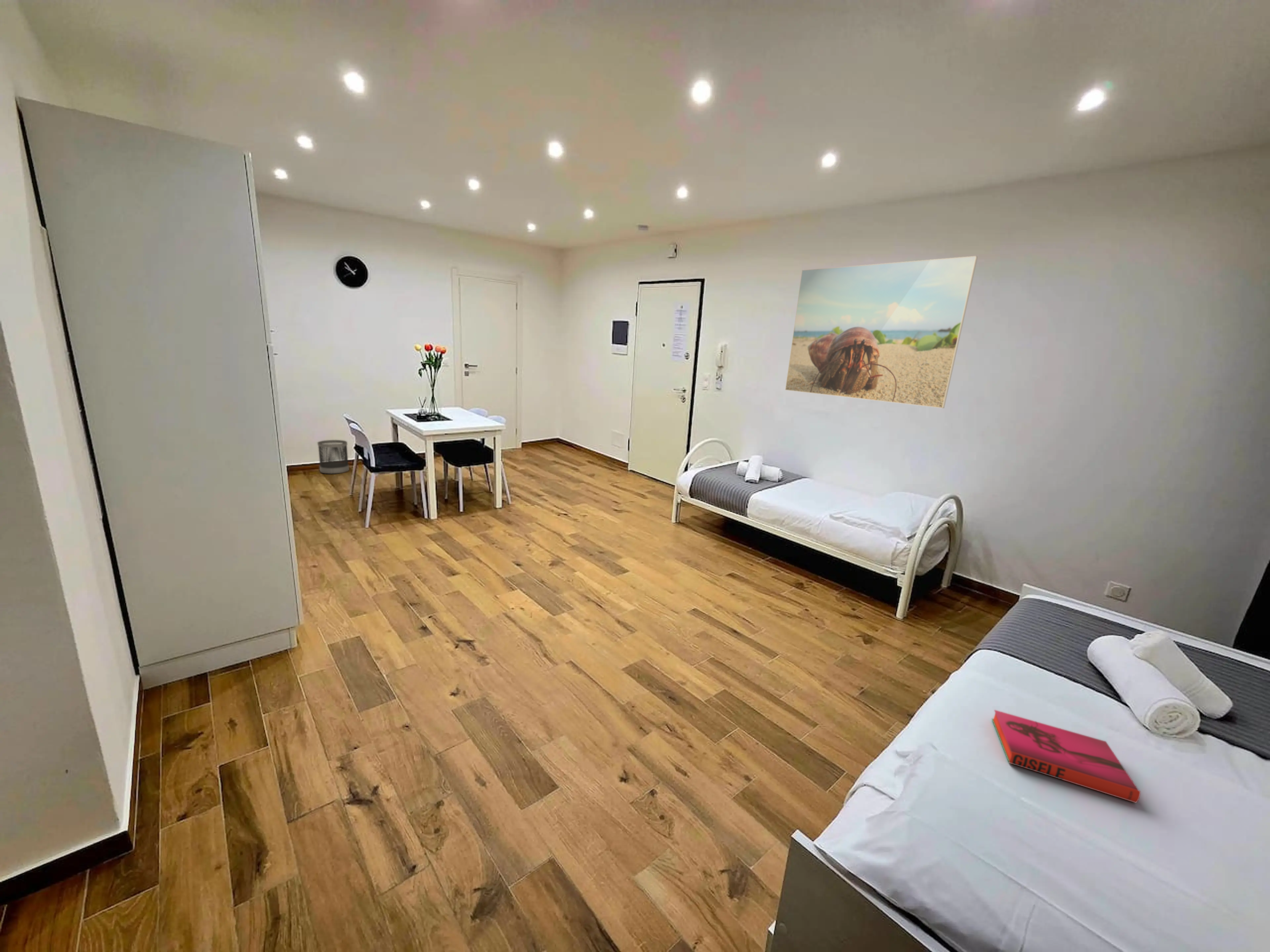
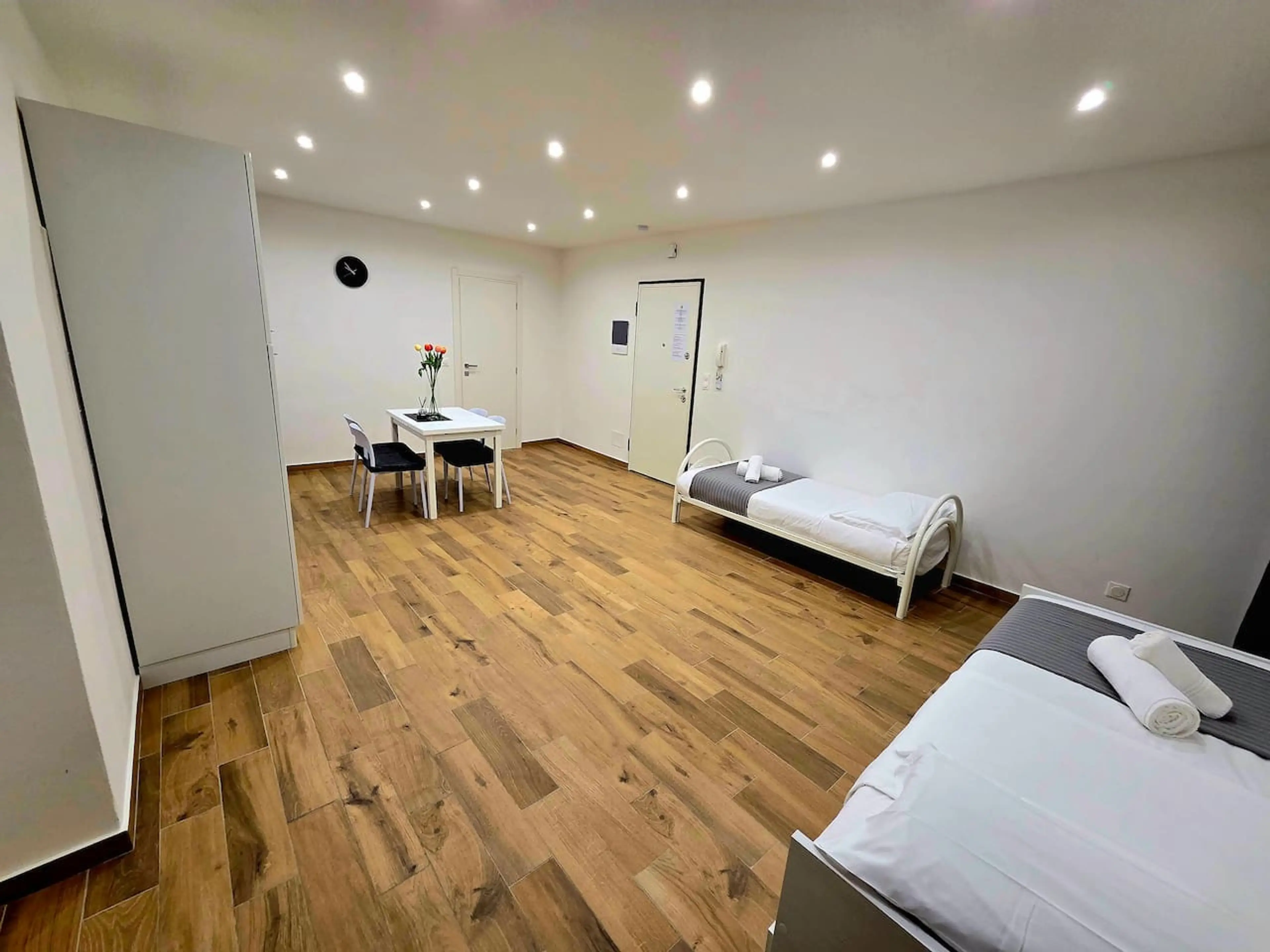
- wastebasket (333, 456)
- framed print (867, 333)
- hardback book (1059, 752)
